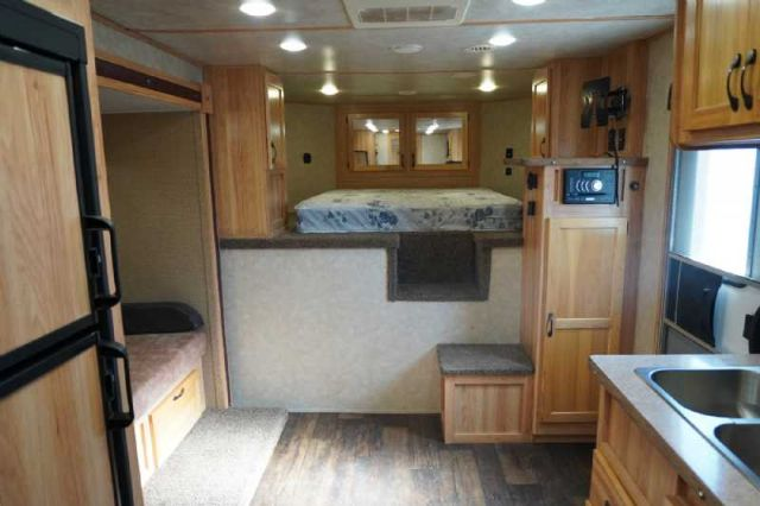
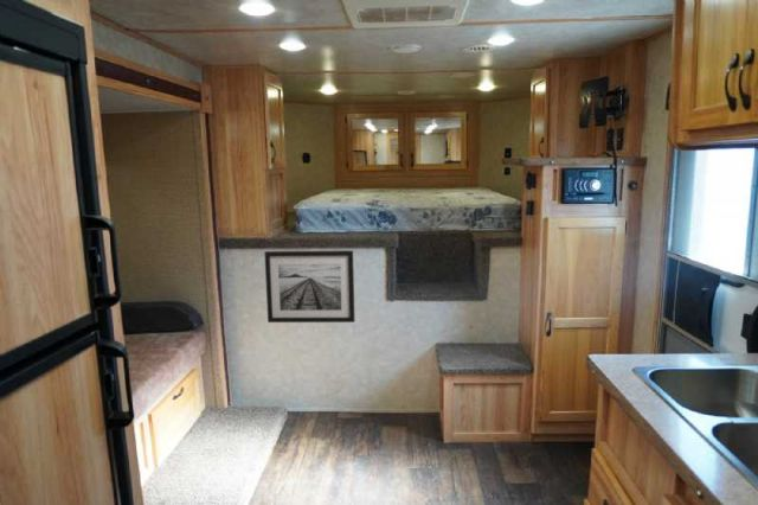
+ wall art (309, 286)
